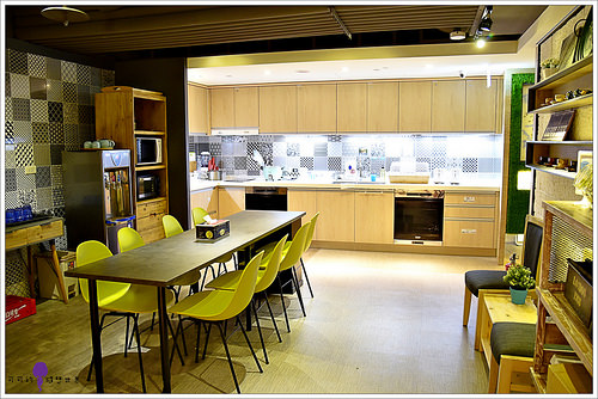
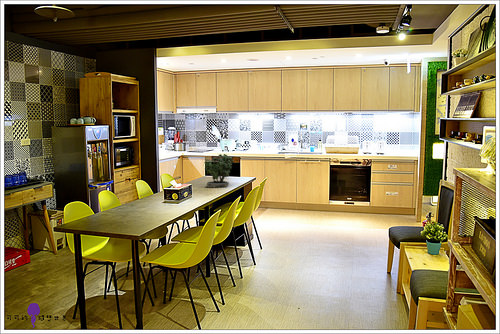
+ potted plant (219, 169)
